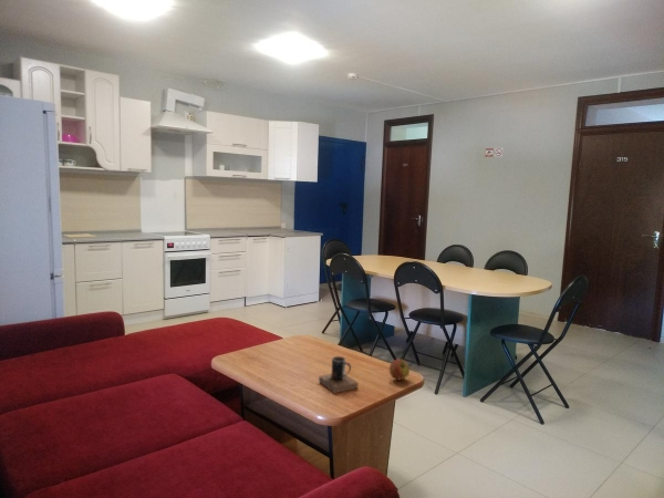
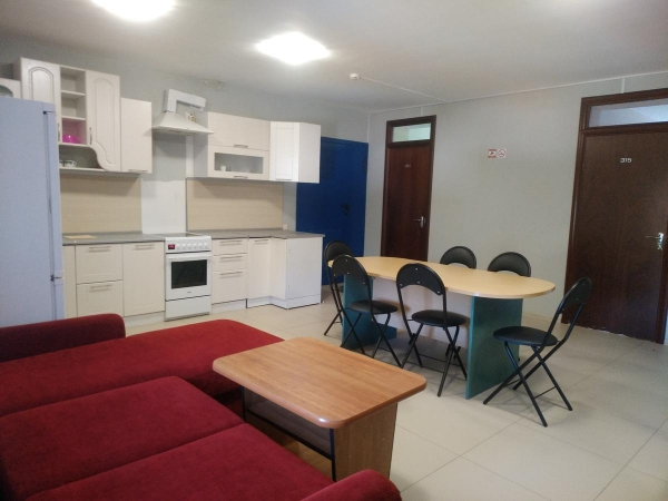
- mug (338, 372)
- apple (398, 369)
